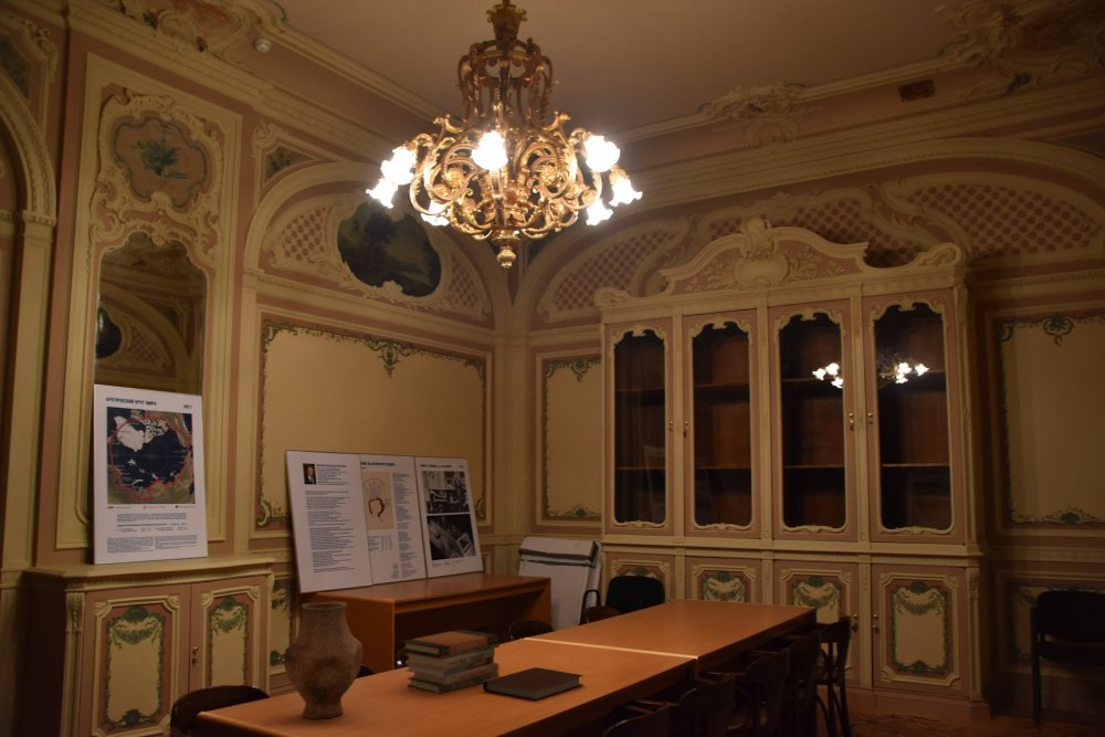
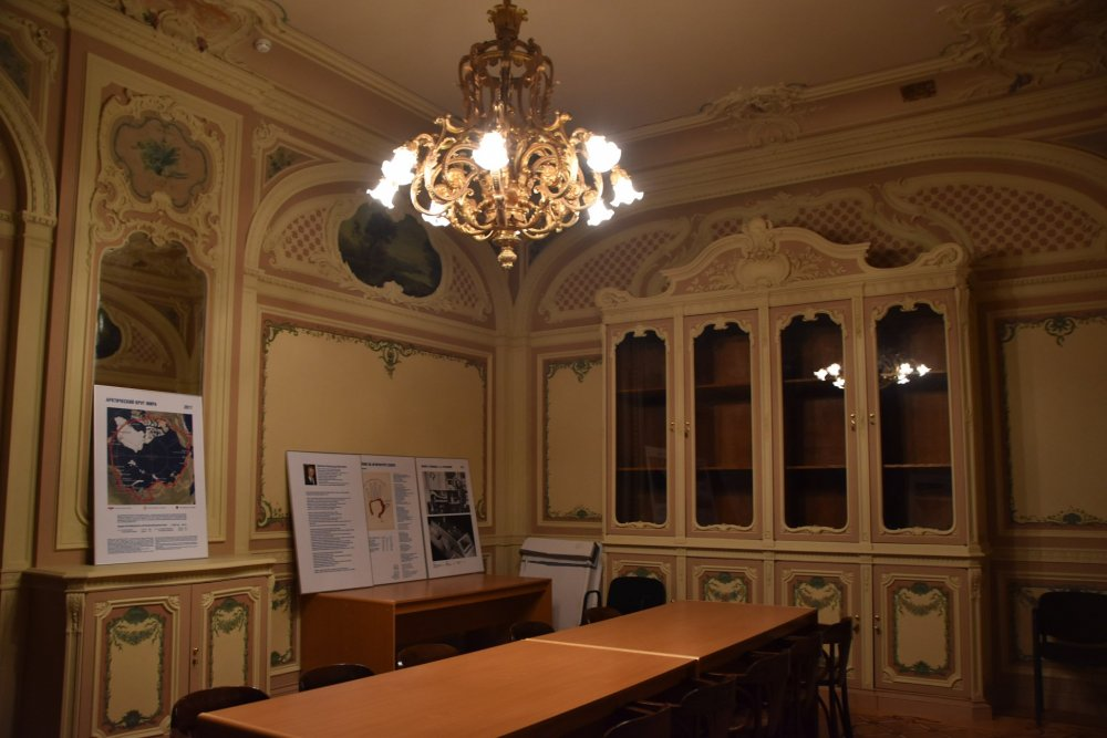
- book stack (451, 660)
- notebook (534, 683)
- vase (324, 659)
